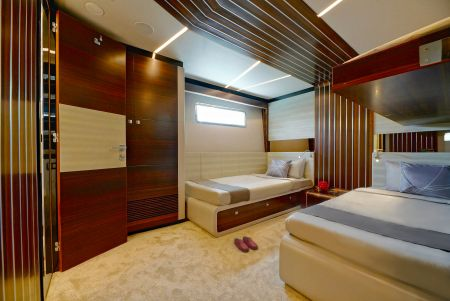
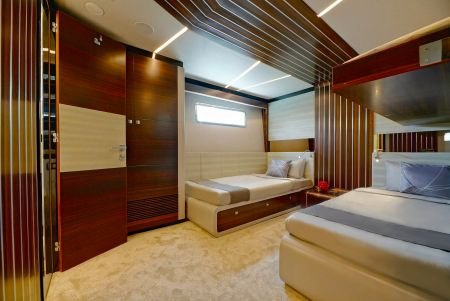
- slippers (245, 242)
